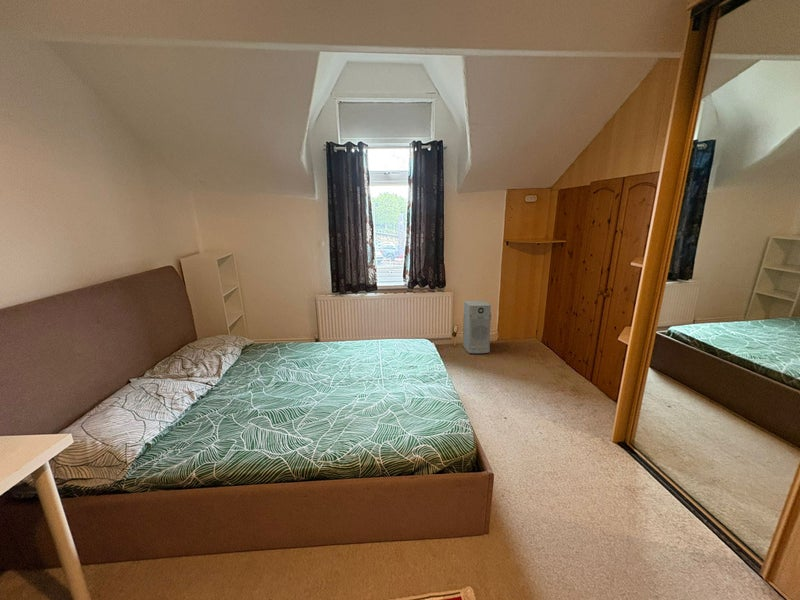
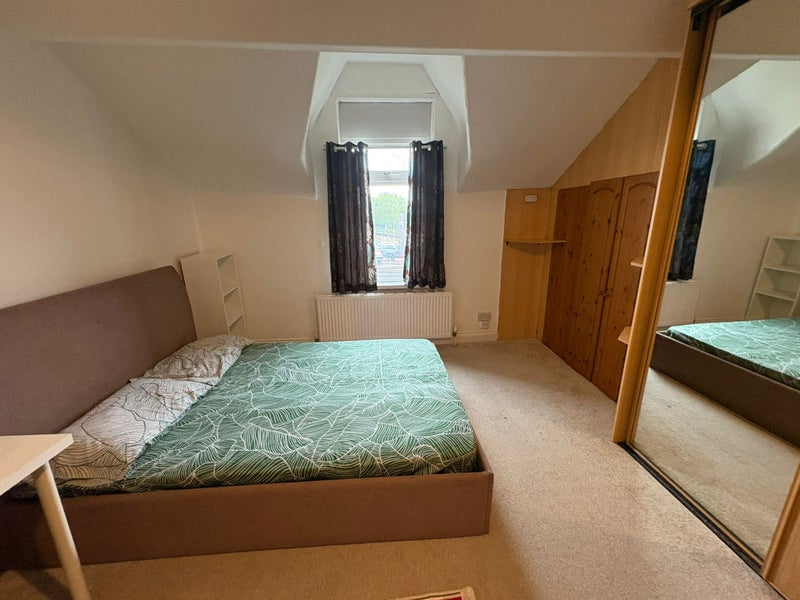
- air purifier (476, 326)
